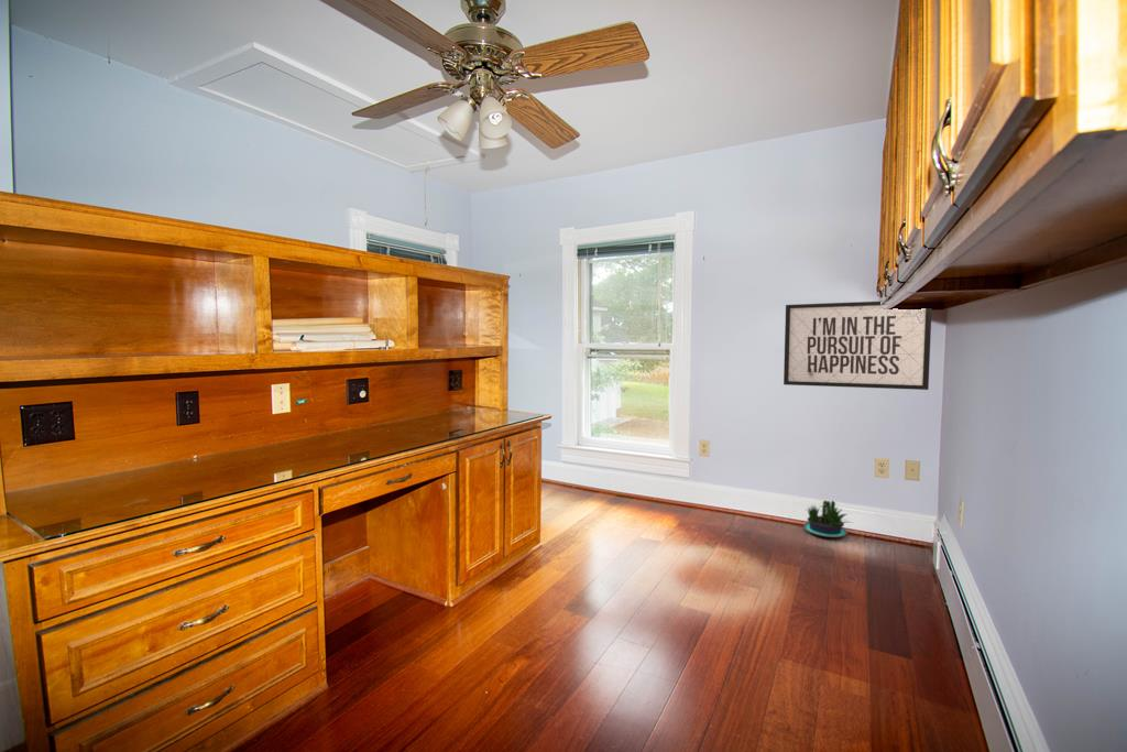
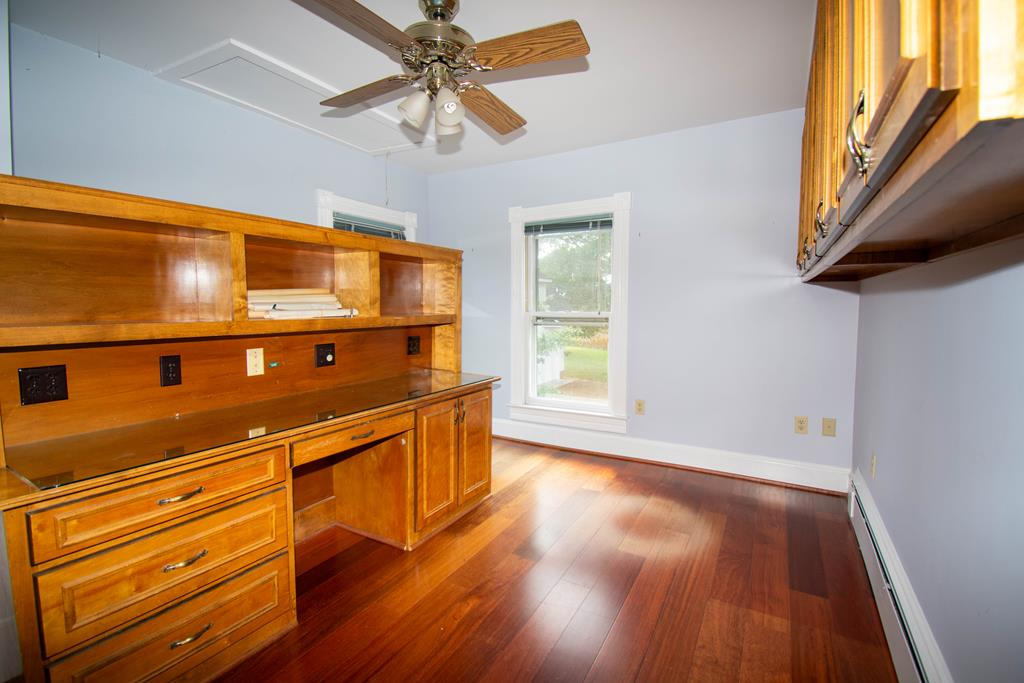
- mirror (852, 345)
- potted plant (829, 517)
